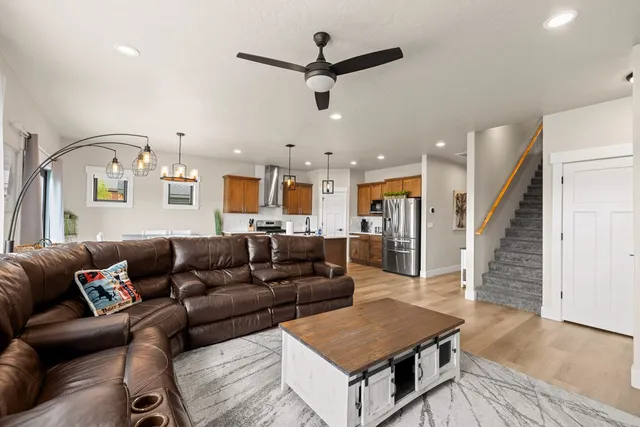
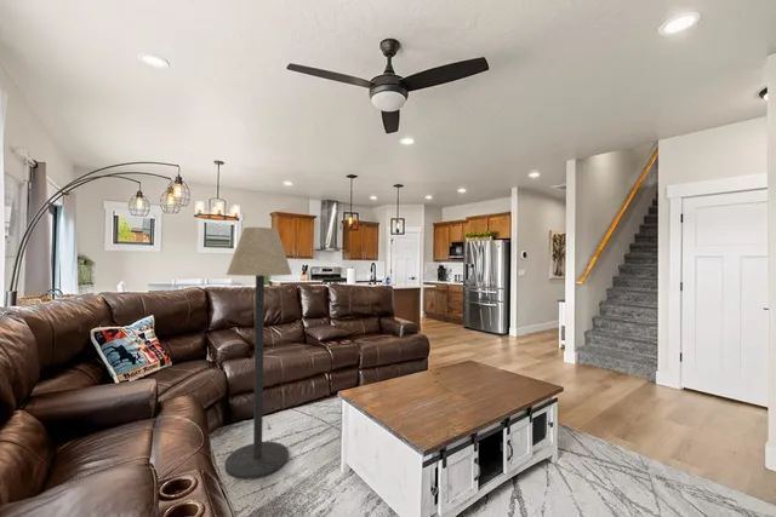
+ floor lamp (258, 344)
